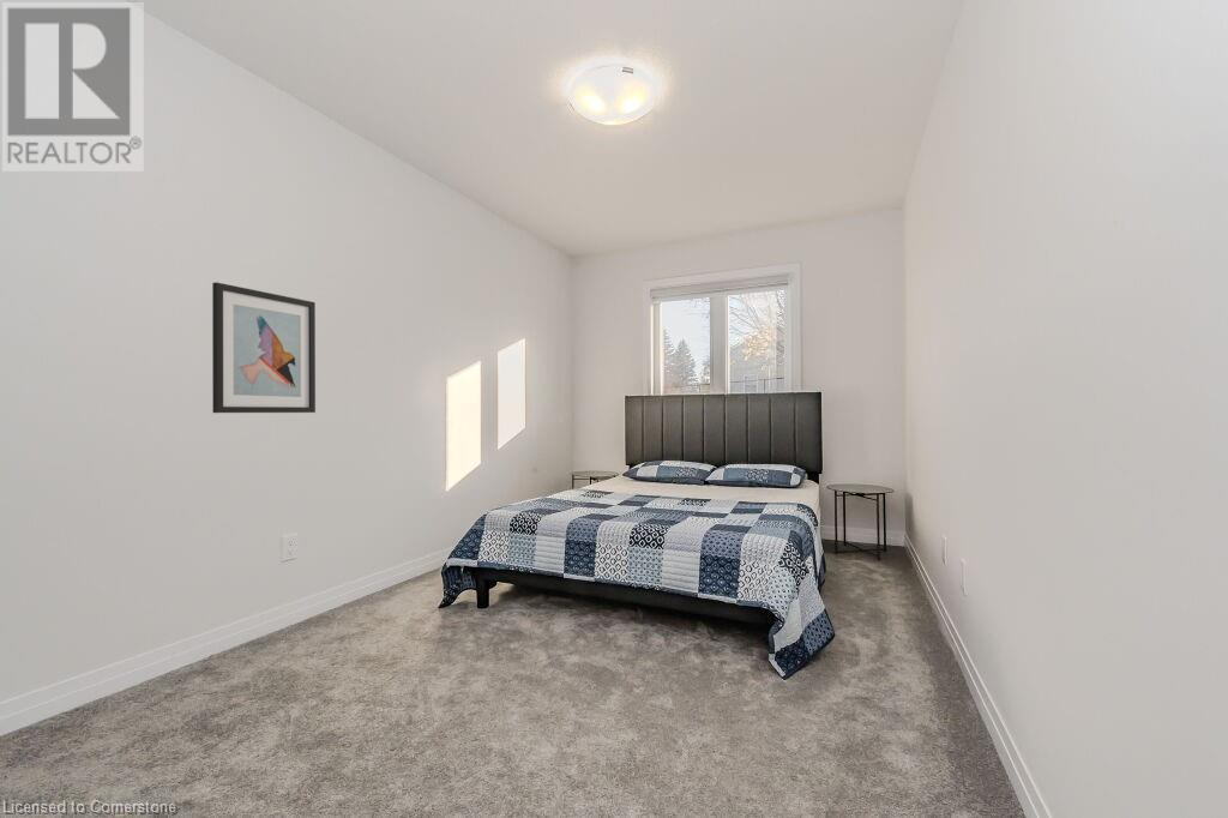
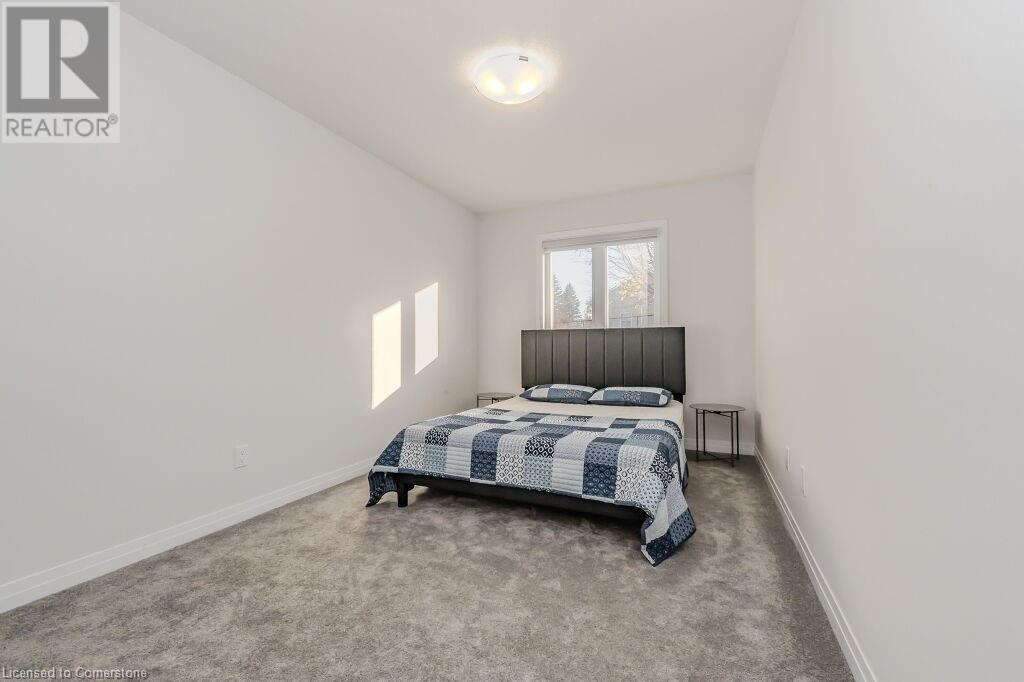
- wall art (267, 353)
